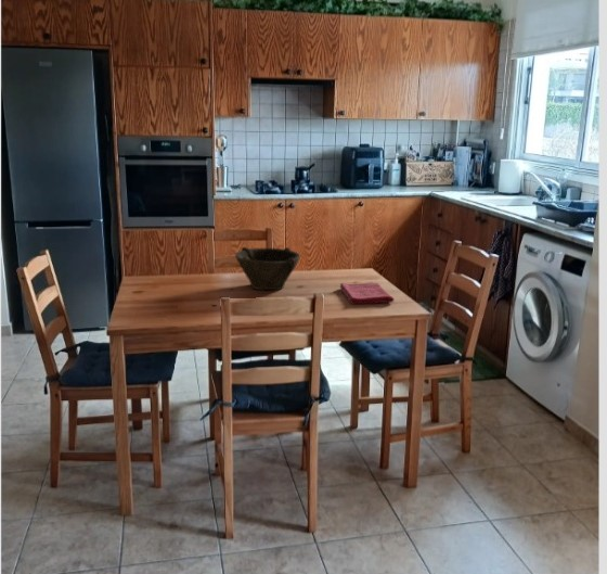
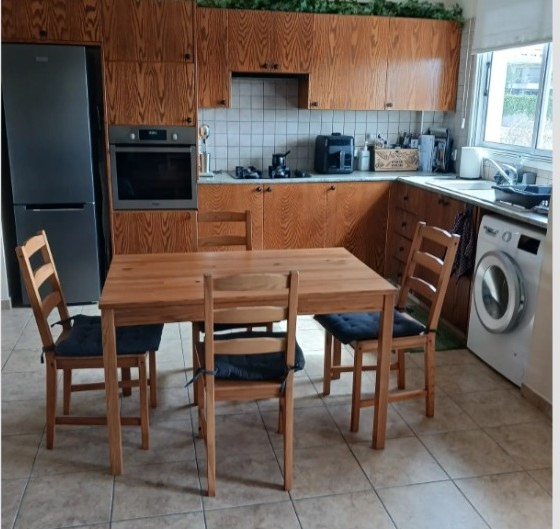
- bowl (268, 269)
- dish towel (365, 292)
